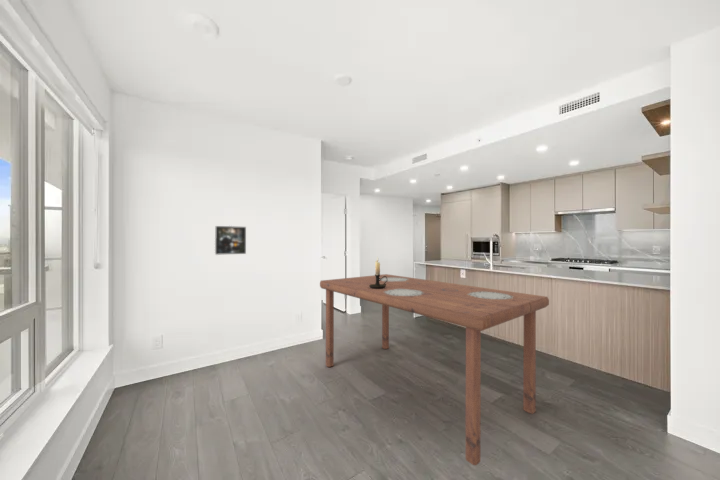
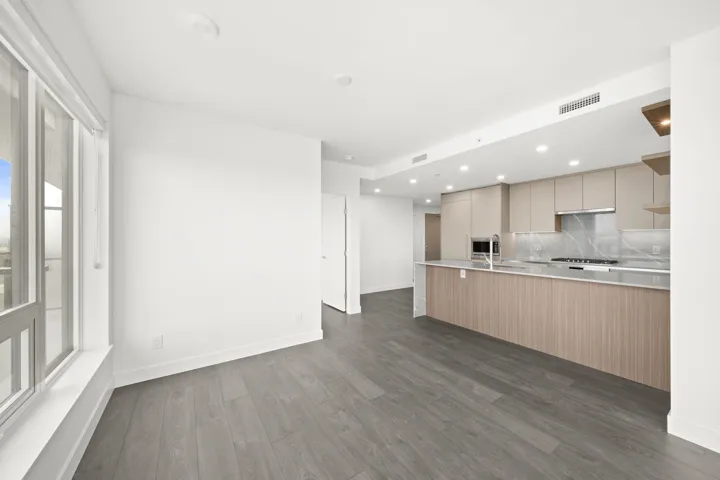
- candle holder (379, 271)
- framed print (231, 240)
- table (419, 314)
